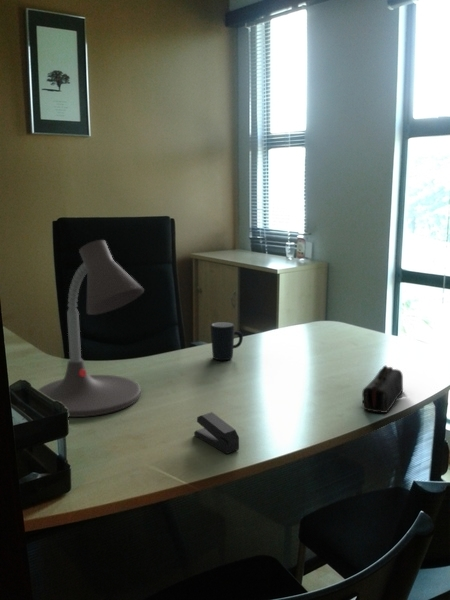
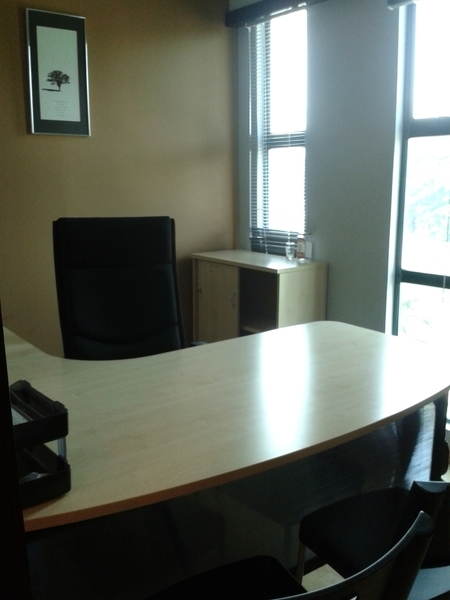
- desk lamp (90, 314)
- stapler (216, 430)
- mug (227, 340)
- pencil case (383, 382)
